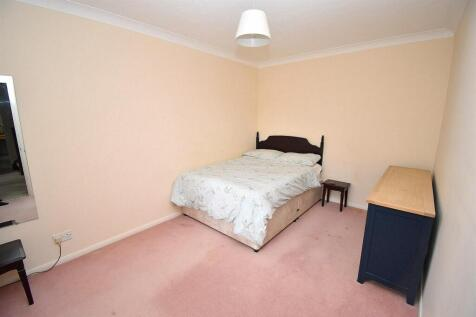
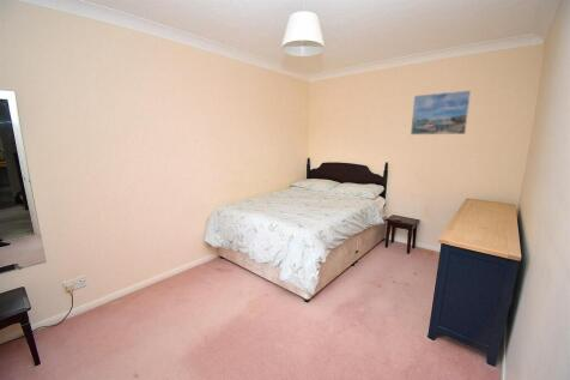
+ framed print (438, 114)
